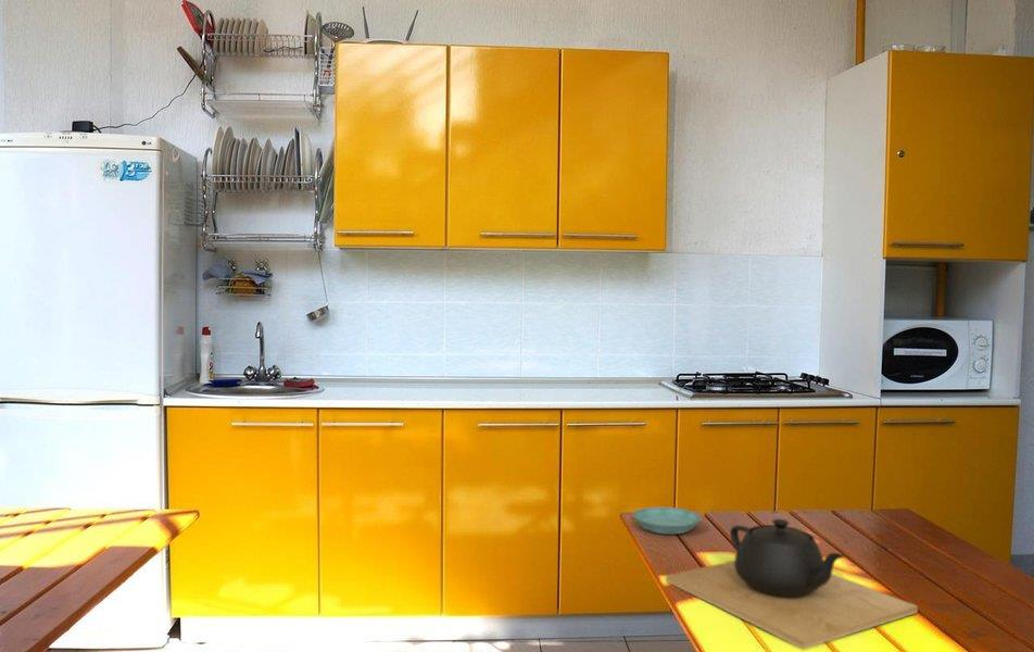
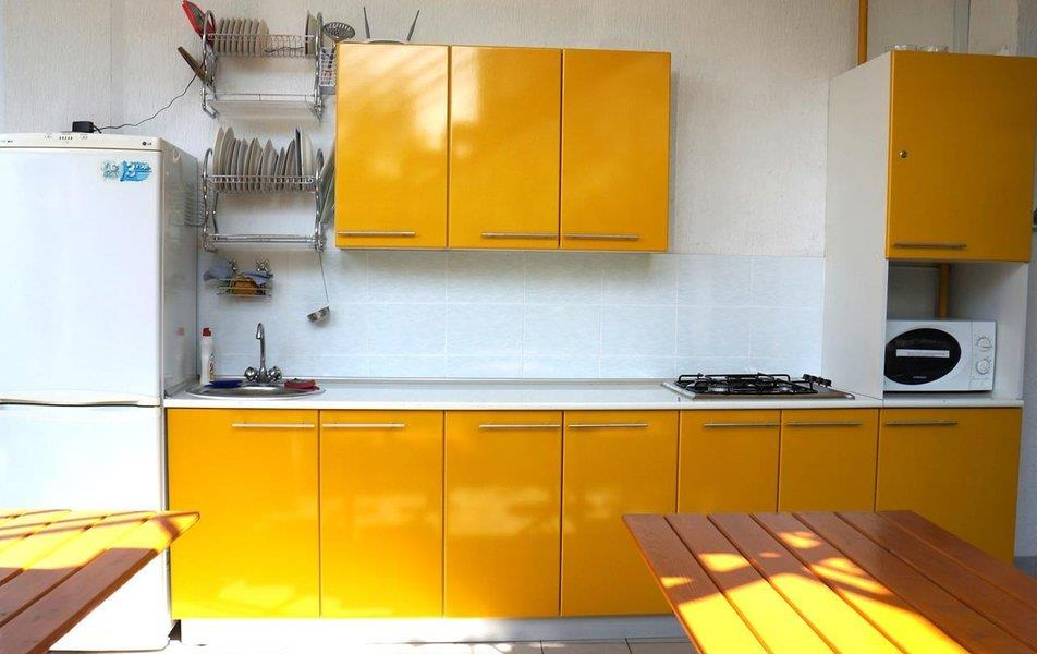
- saucer (666, 521)
- teapot (786, 559)
